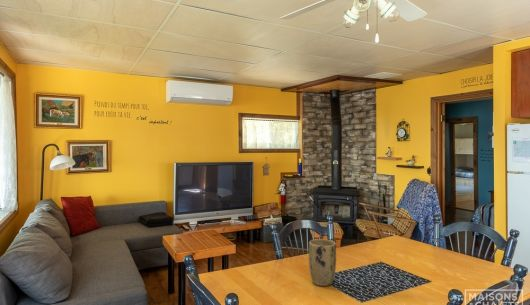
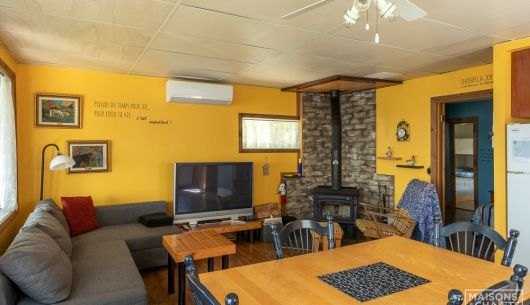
- plant pot (322, 262)
